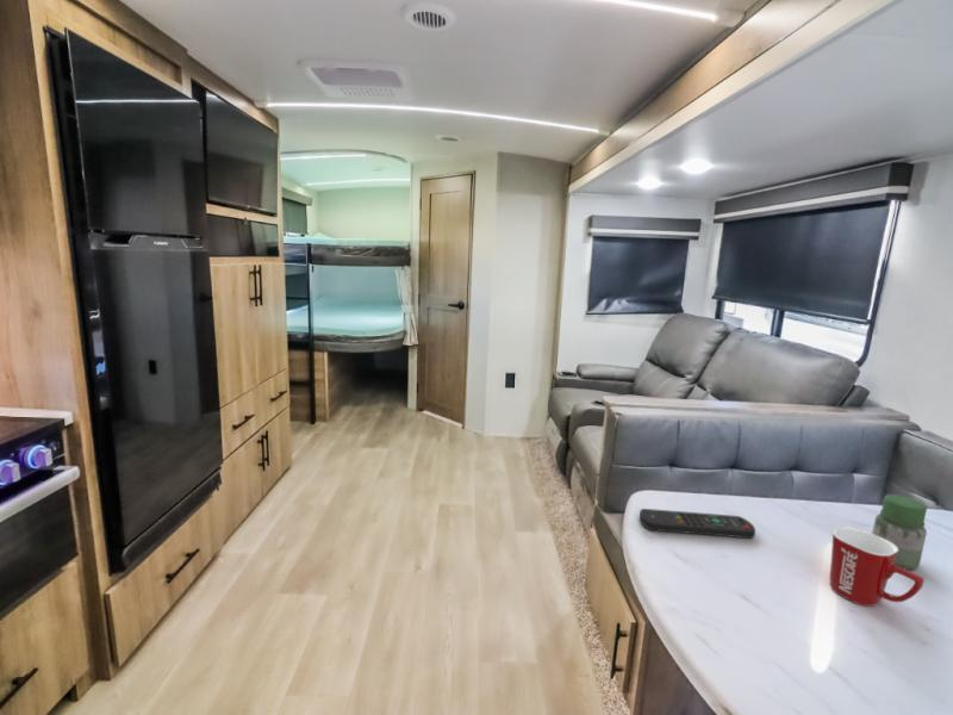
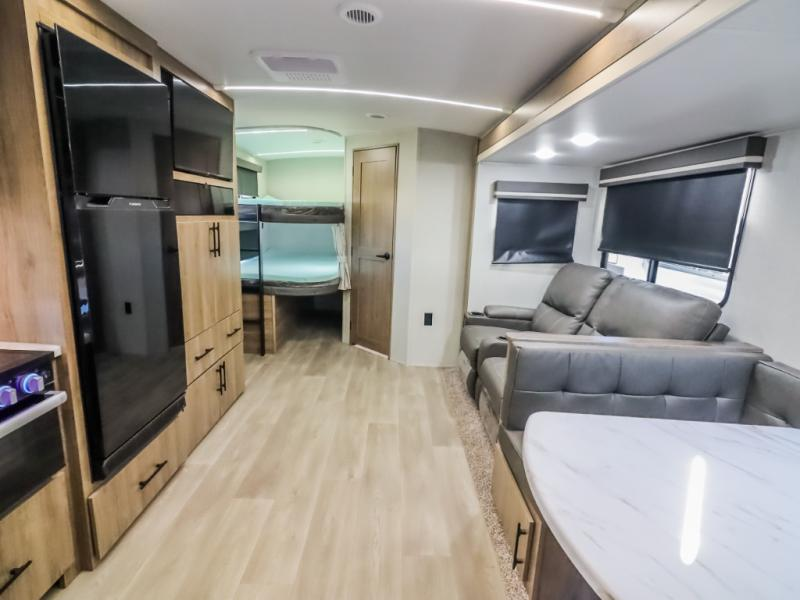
- mug (873, 573)
- remote control (696, 522)
- jar (898, 529)
